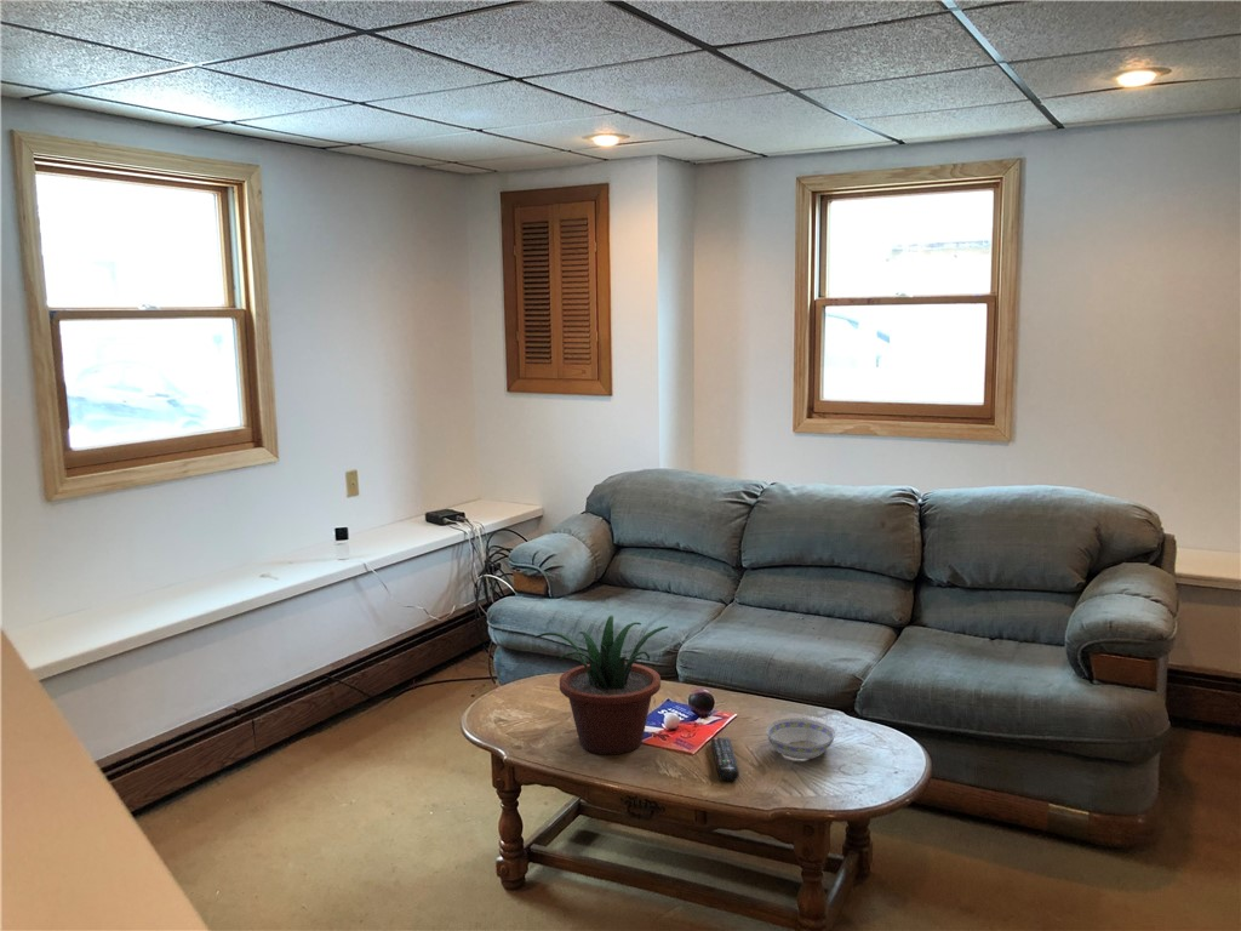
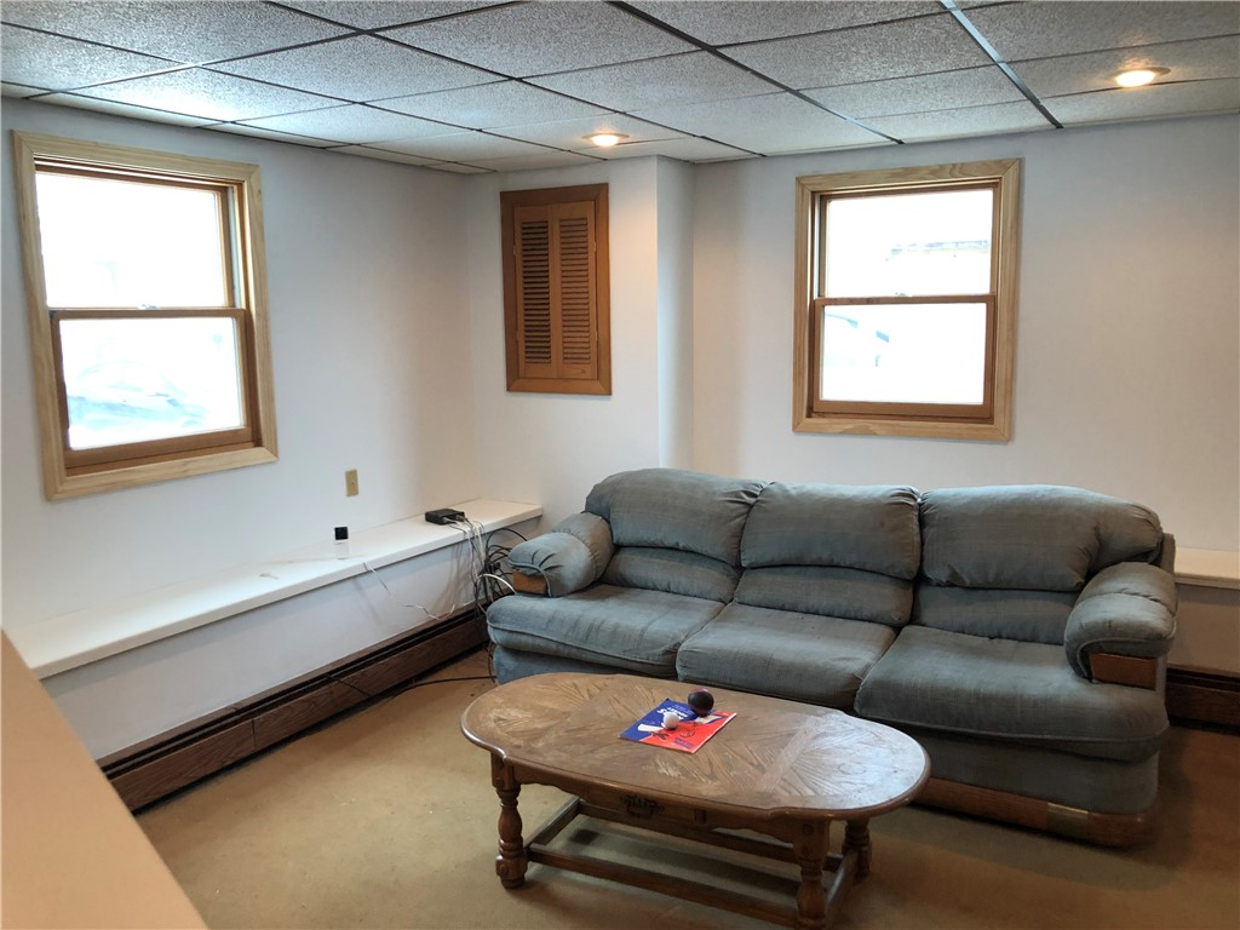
- bowl (800, 739)
- remote control (724, 756)
- potted plant (602, 682)
